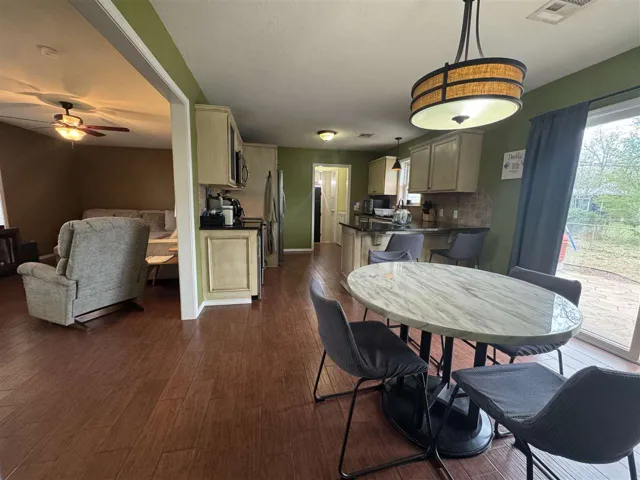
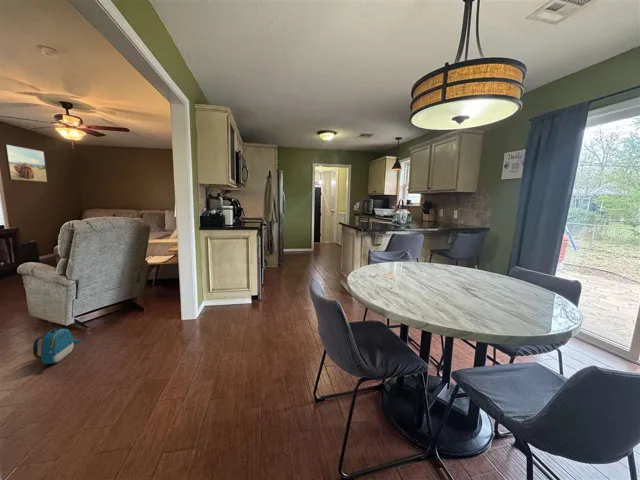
+ backpack (55, 342)
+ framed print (27, 164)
